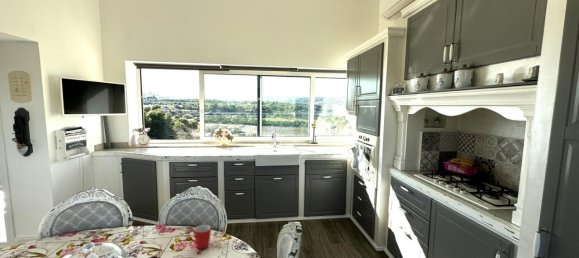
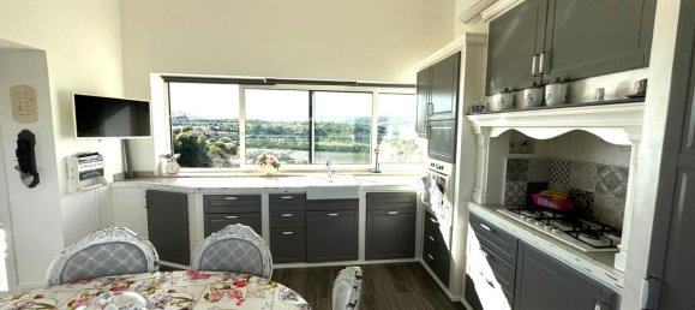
- mug (199, 237)
